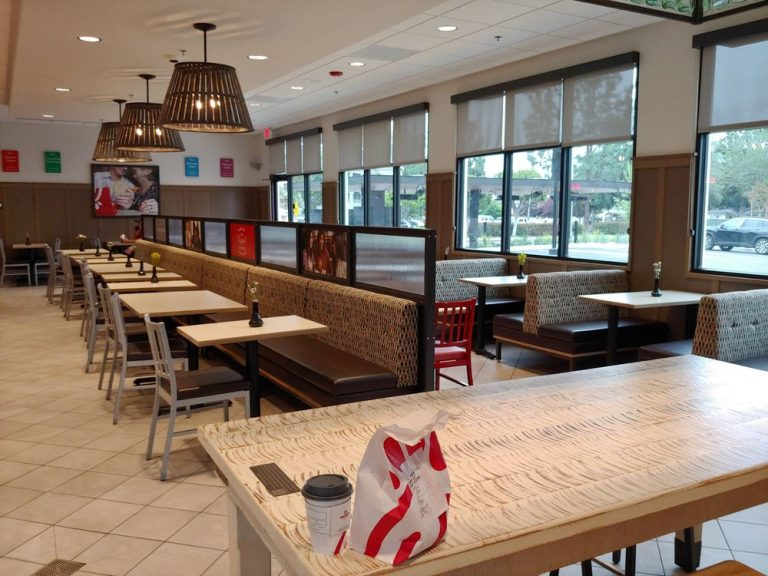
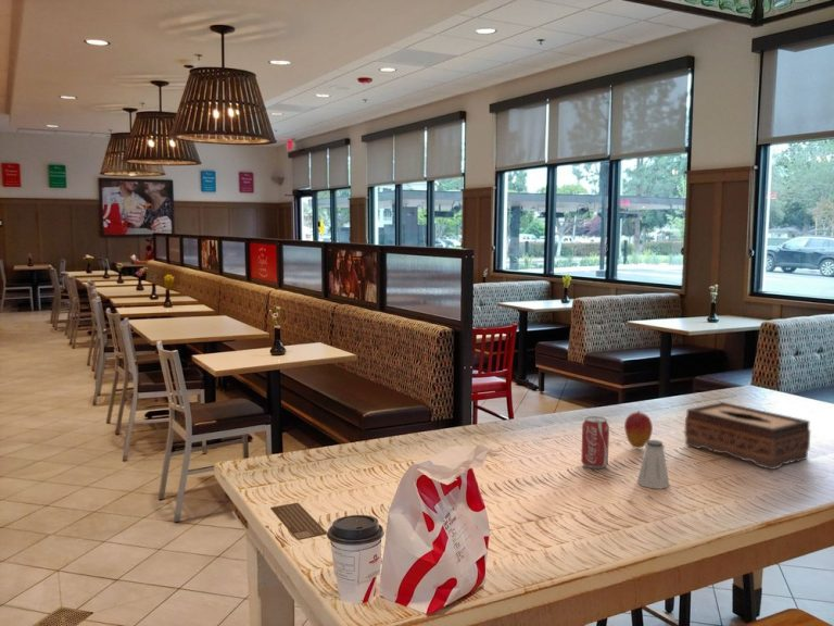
+ beverage can (595, 441)
+ saltshaker (654, 462)
+ tissue box (745, 433)
+ fruit (637, 429)
